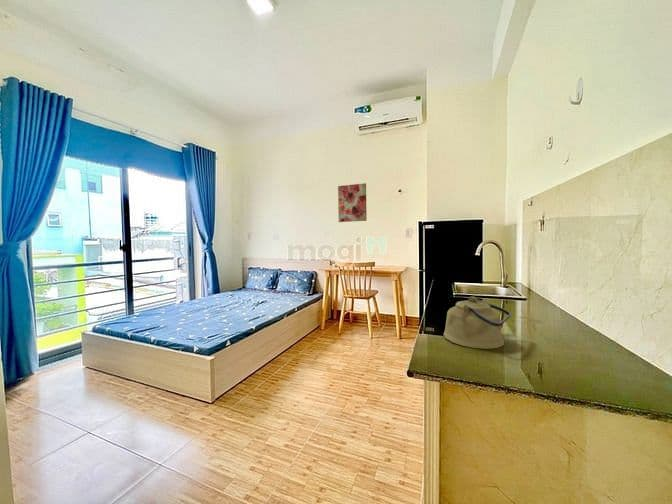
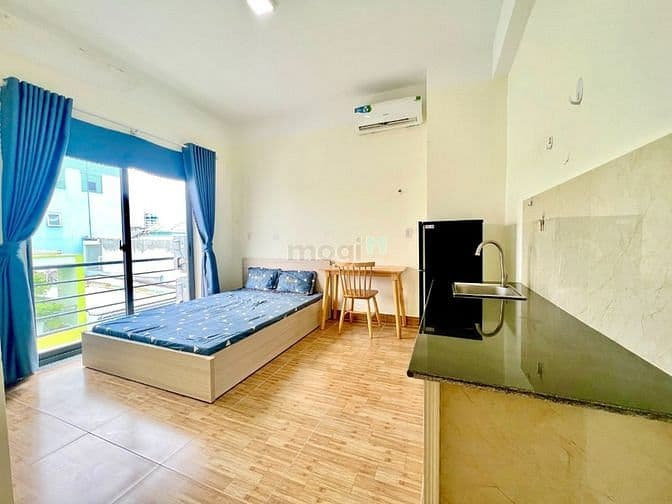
- kettle (475, 316)
- wall art (352, 203)
